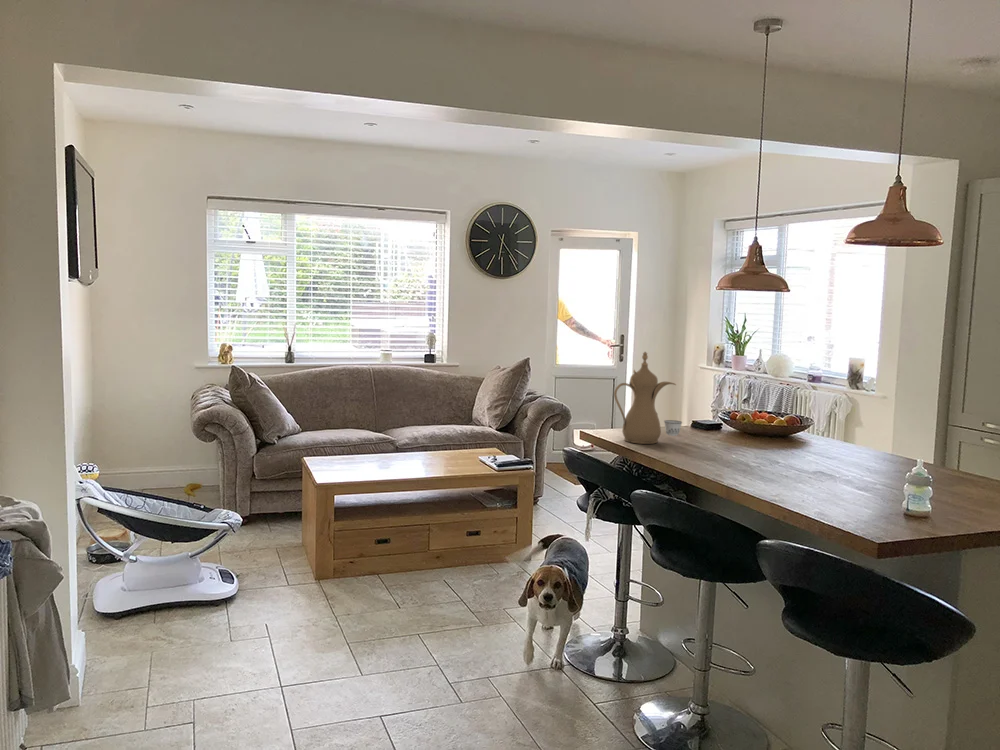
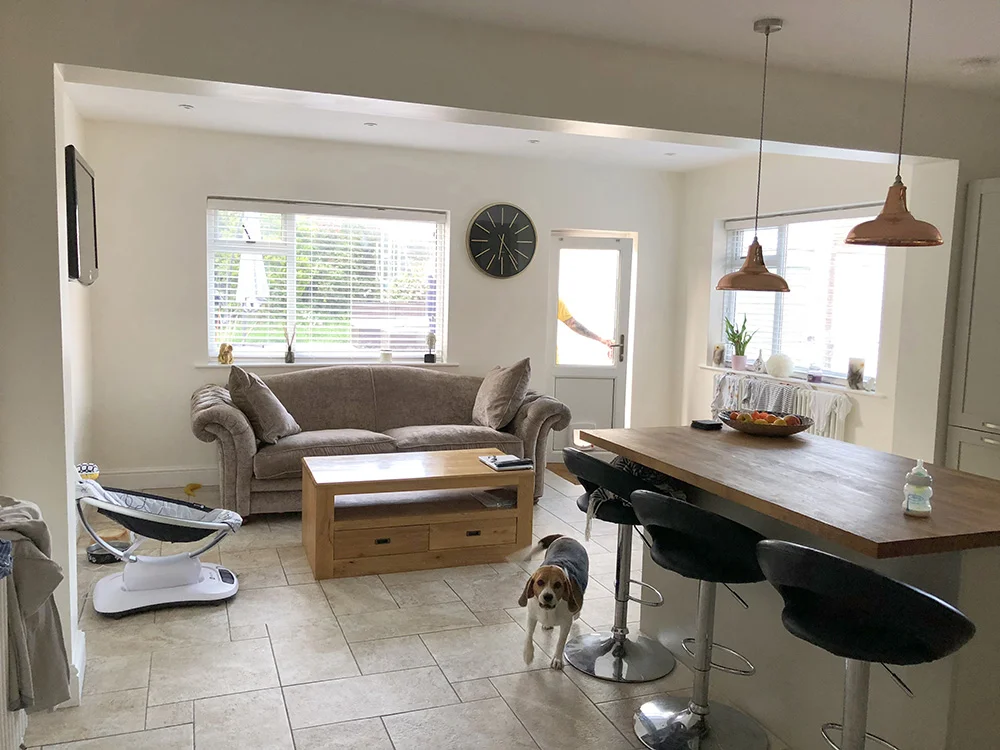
- teapot (648, 396)
